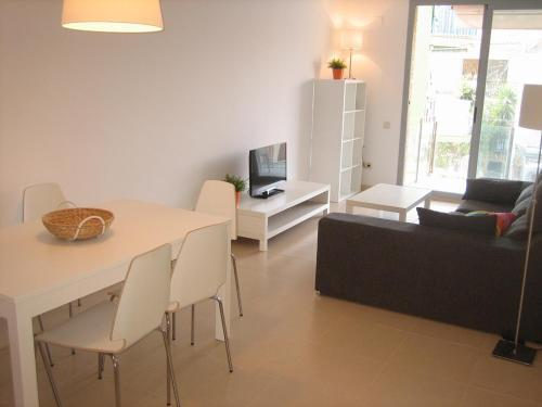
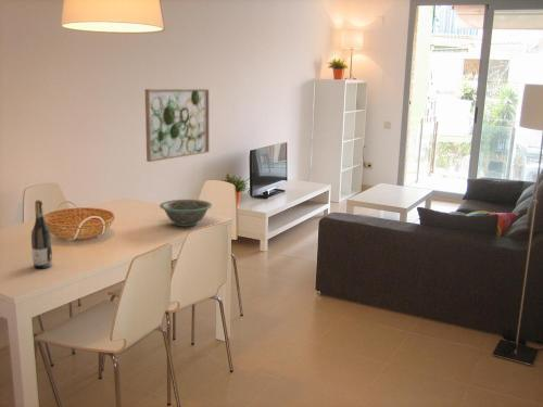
+ wall art (180, 123)
+ wine bottle (40, 233)
+ decorative bowl (186, 214)
